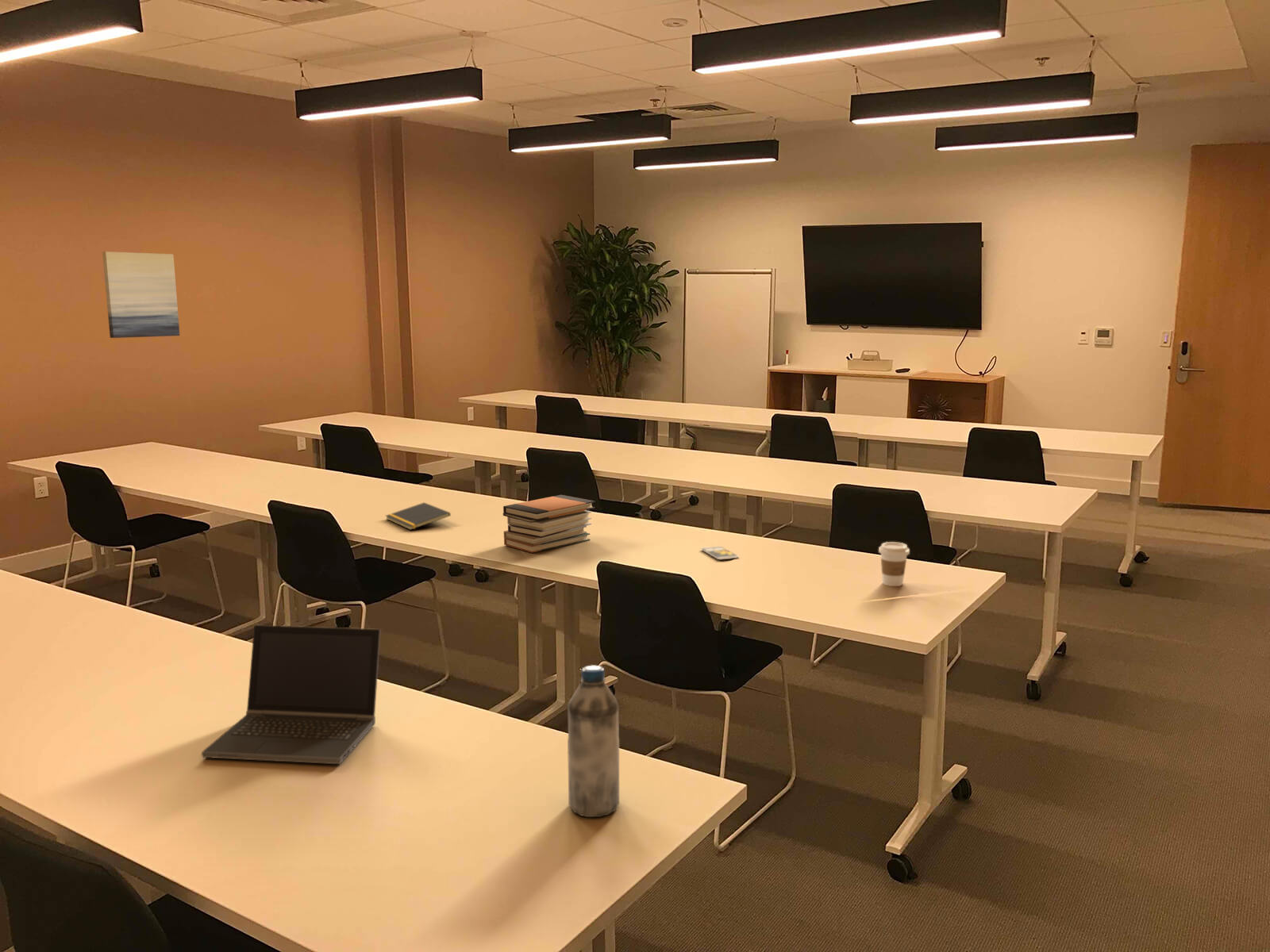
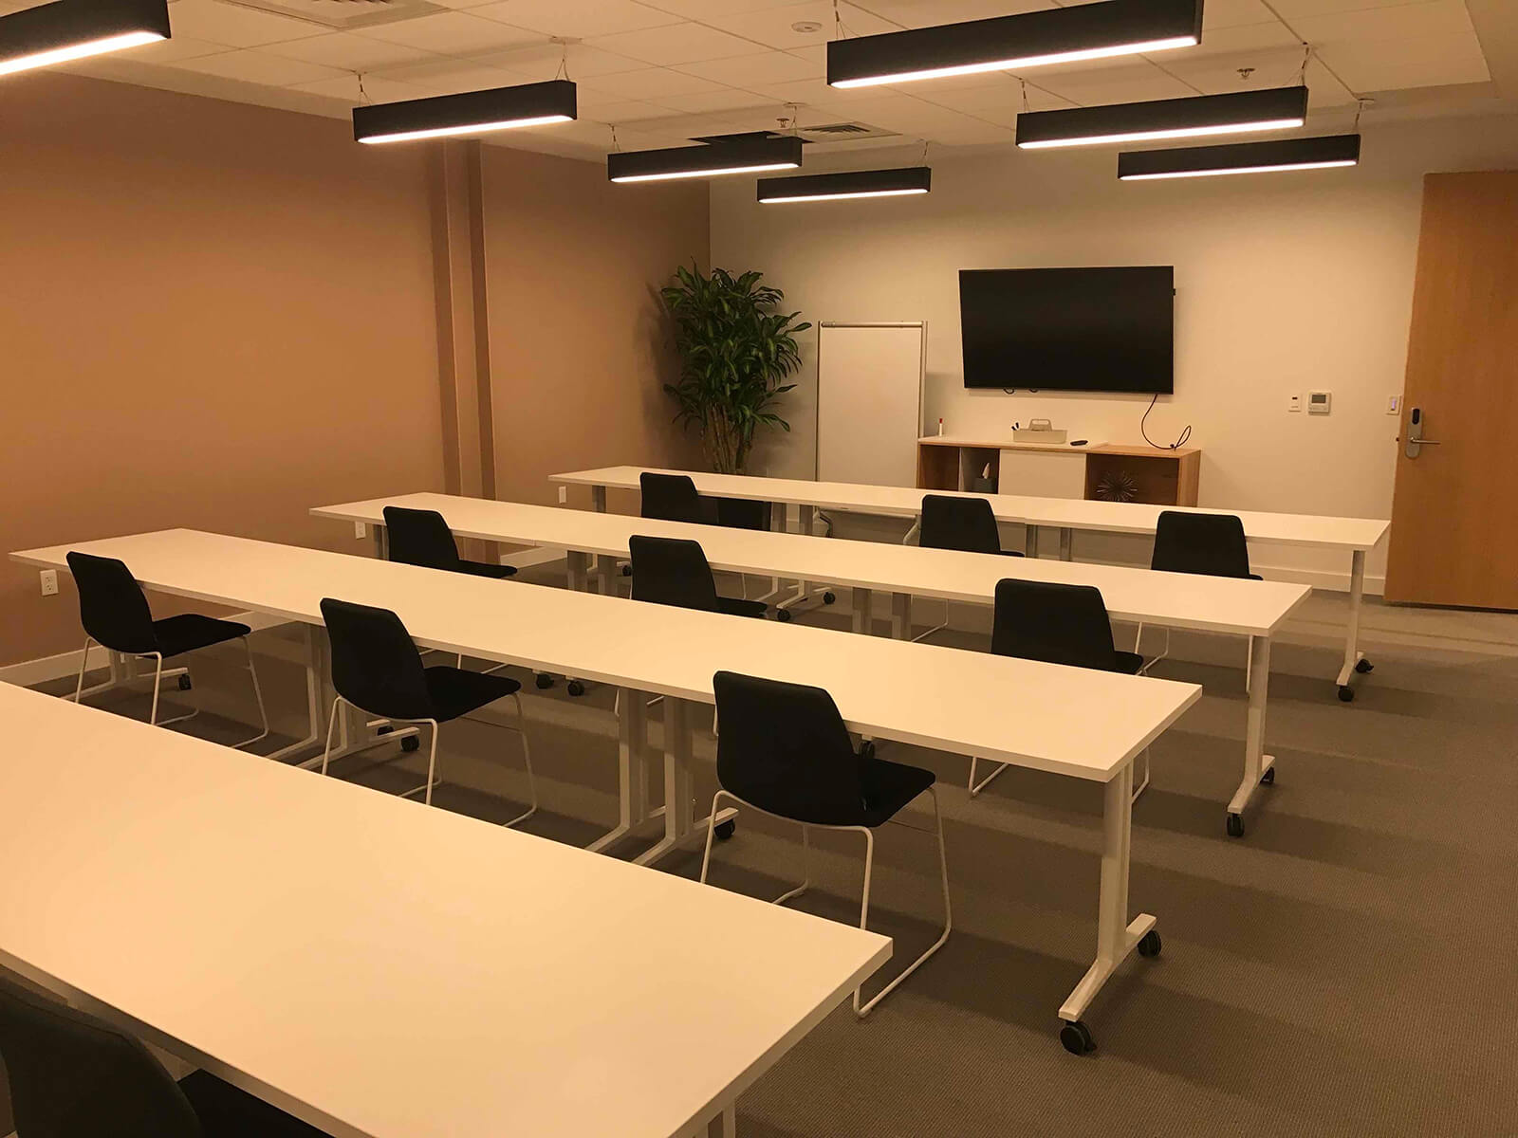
- smartphone (719, 553)
- water bottle (593, 738)
- book stack (549, 523)
- notepad (418, 516)
- laptop computer (294, 690)
- wall art (142, 295)
- coffee cup (893, 564)
